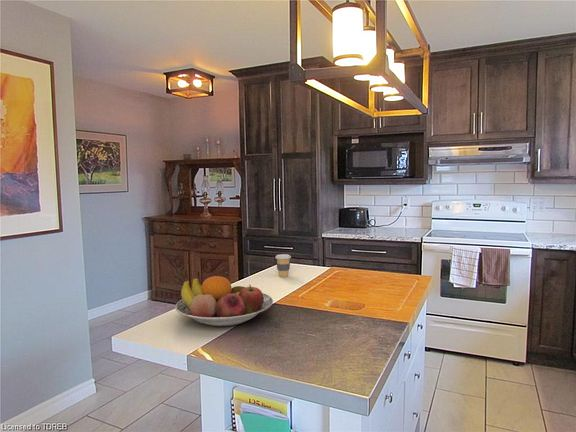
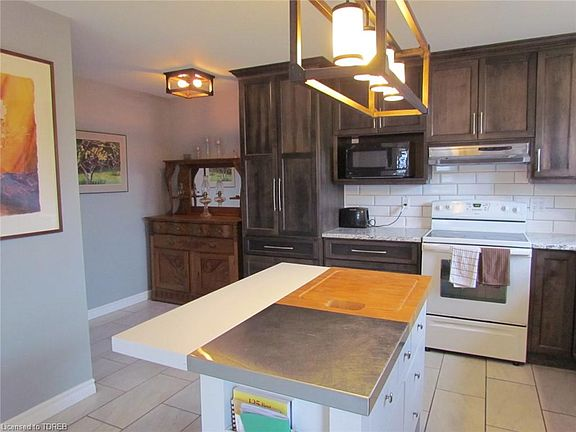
- coffee cup (283, 265)
- fruit bowl (224, 298)
